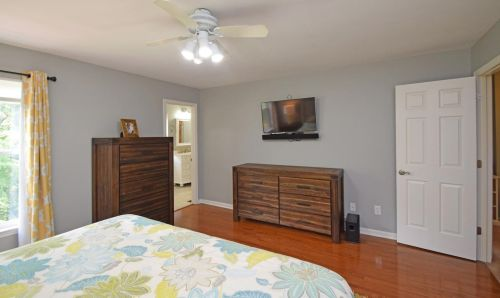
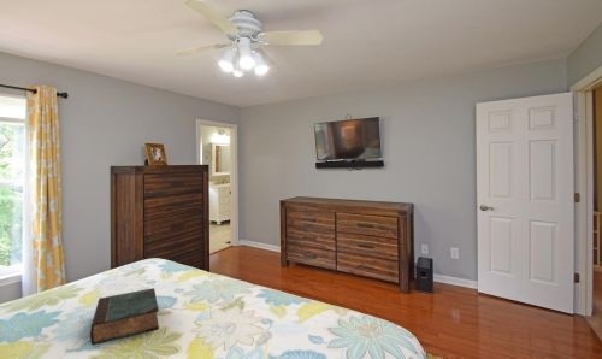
+ book (126, 312)
